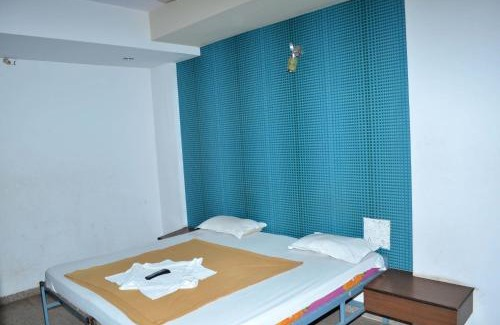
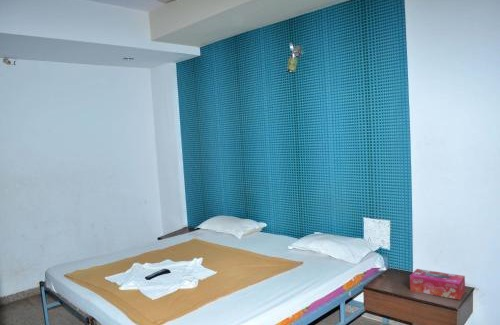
+ tissue box (437, 283)
